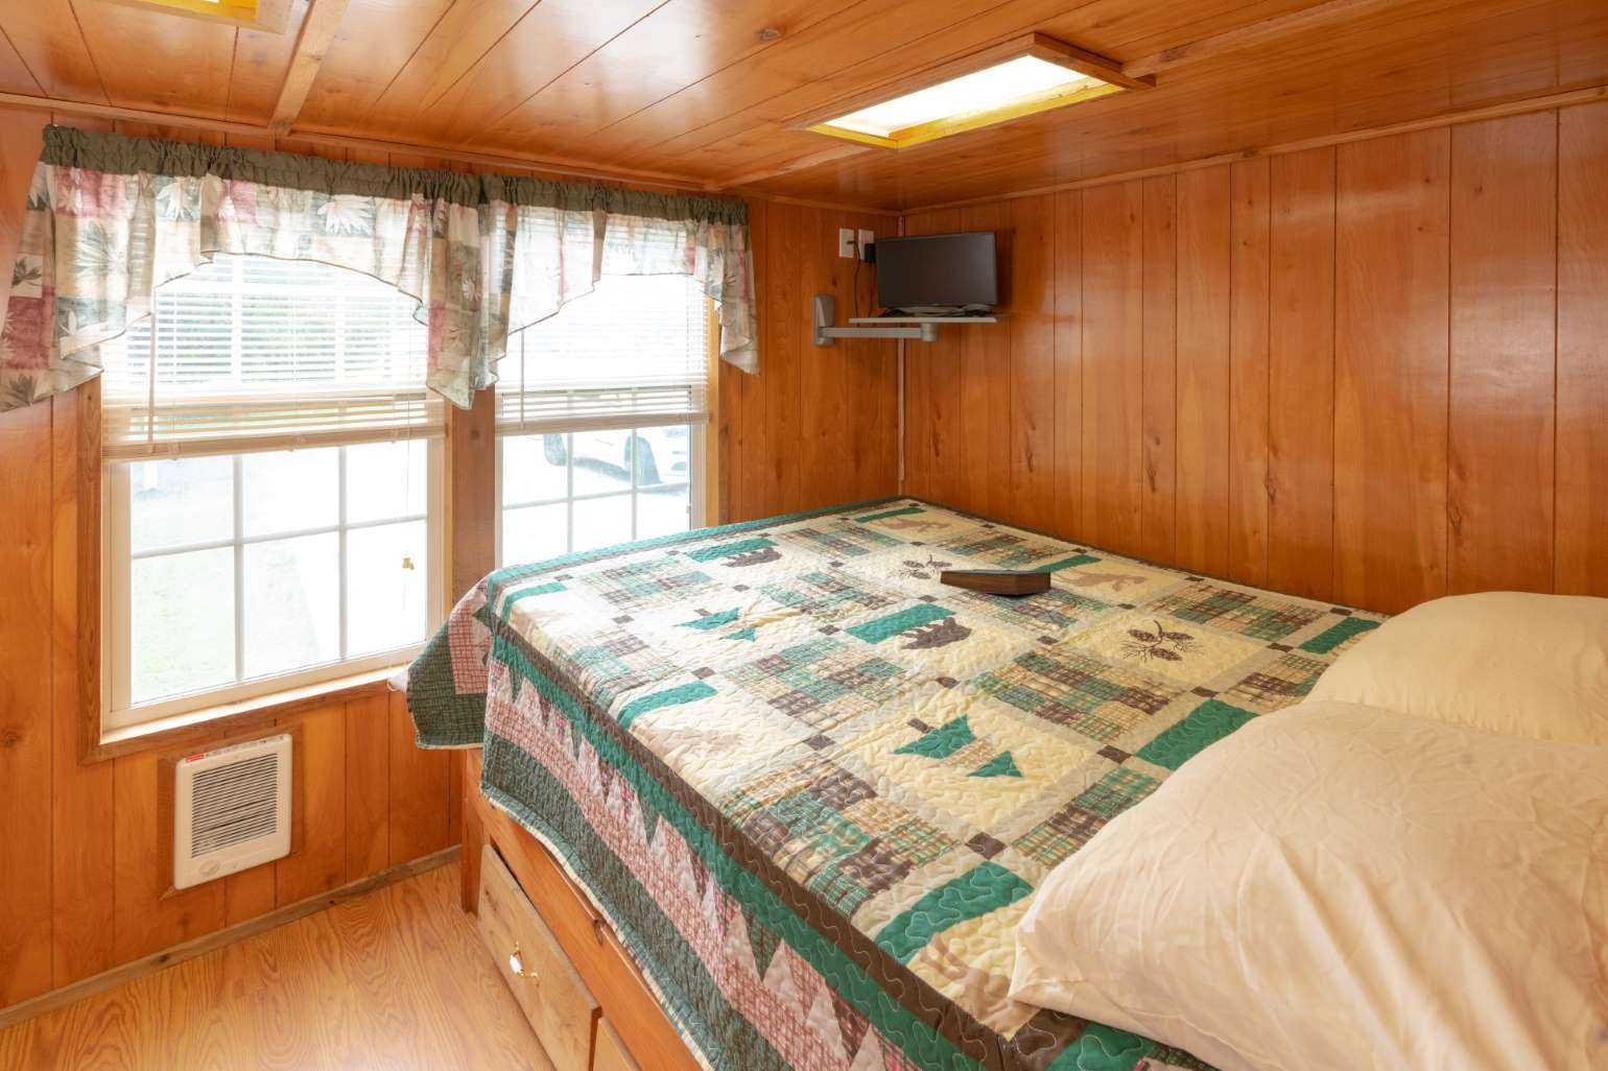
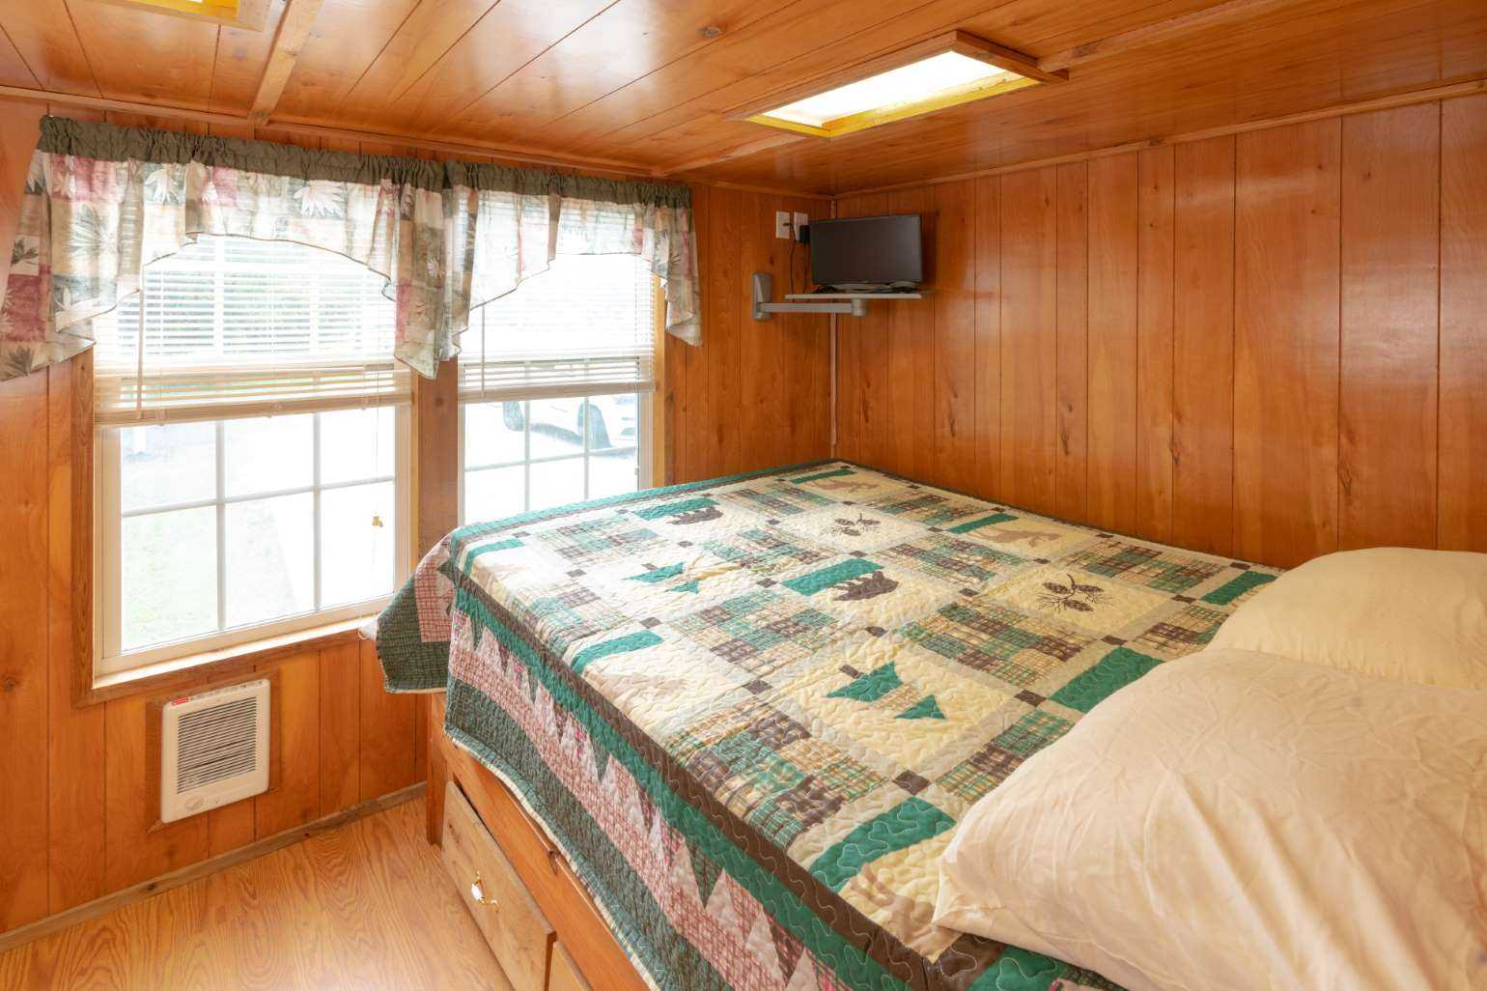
- book (993, 581)
